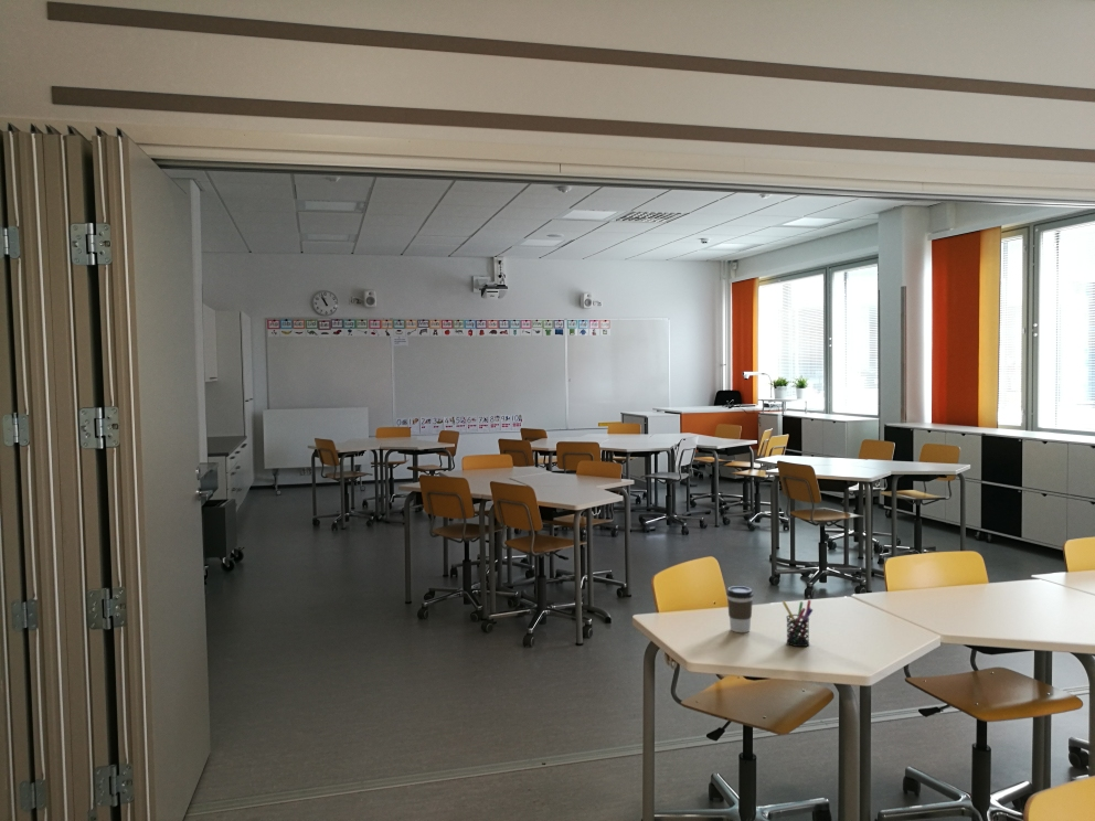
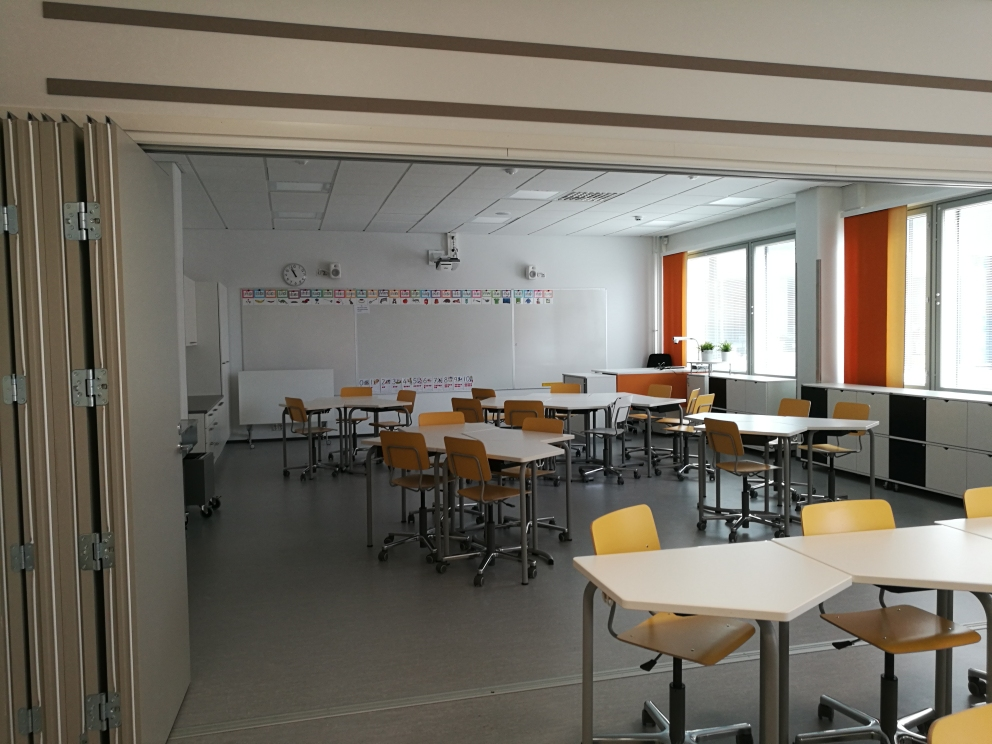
- coffee cup (740, 609)
- pen holder (799, 620)
